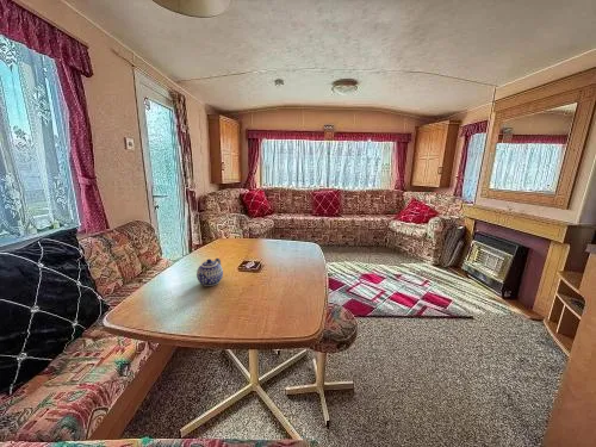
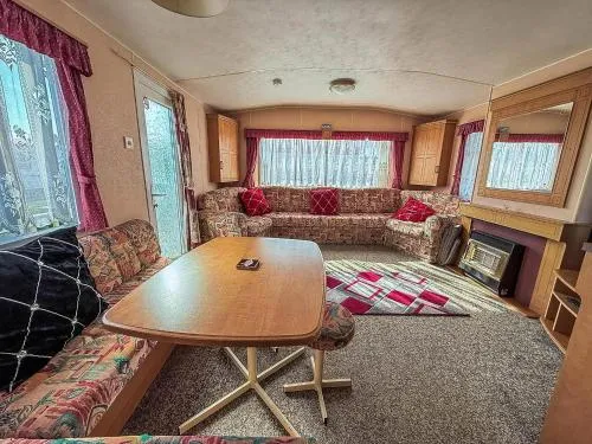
- teapot (210, 271)
